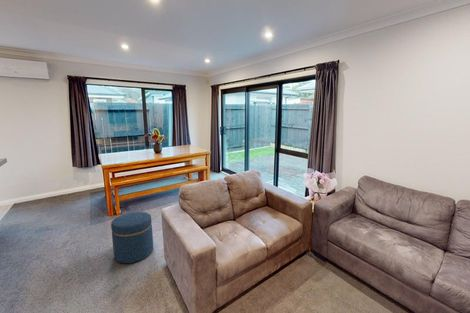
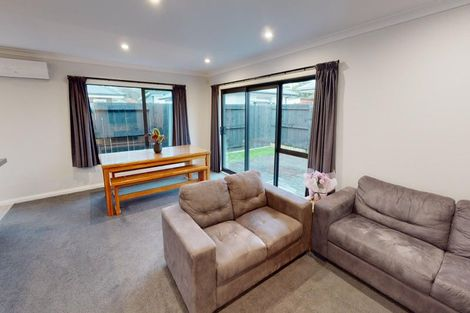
- ottoman (133, 235)
